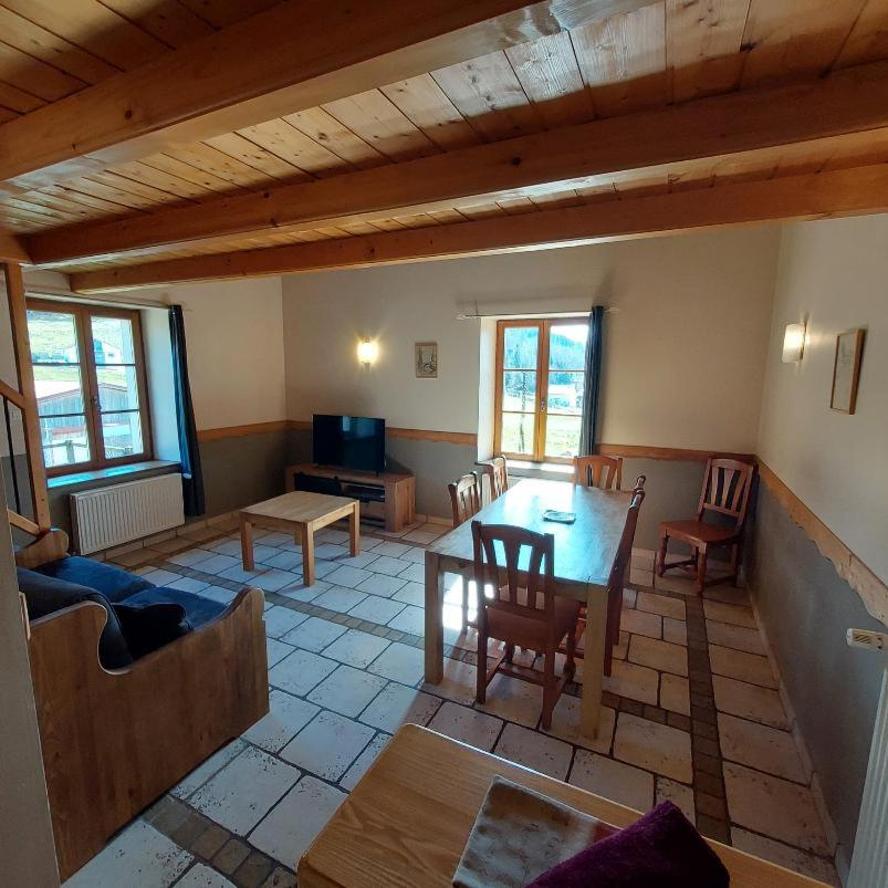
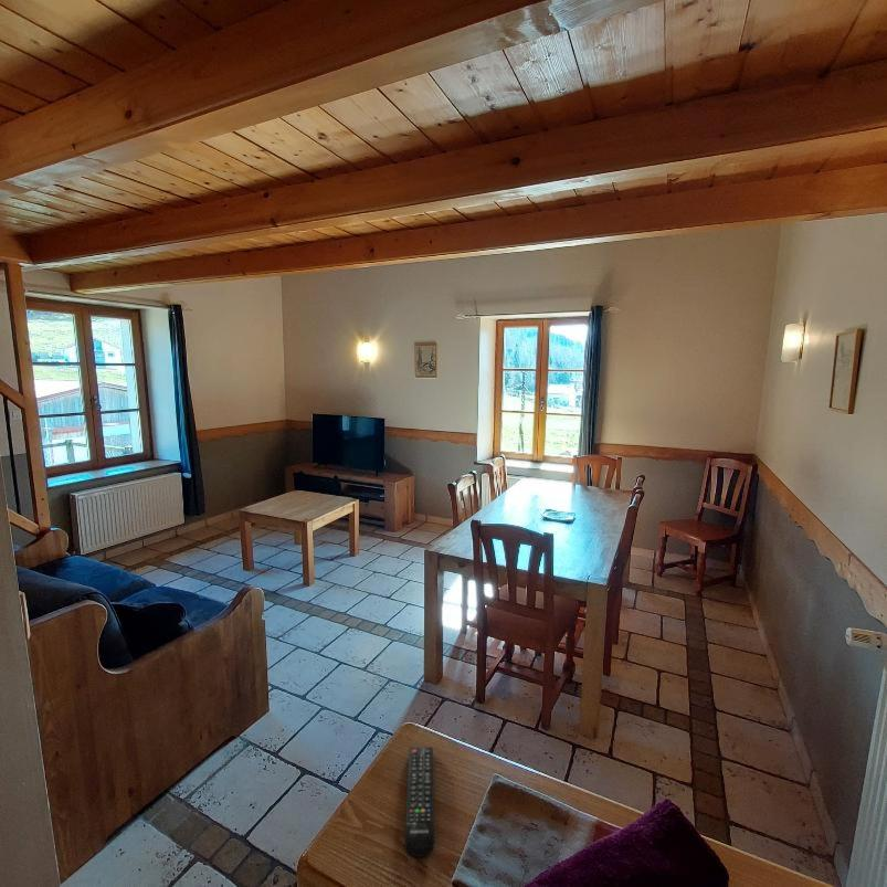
+ remote control (420, 792)
